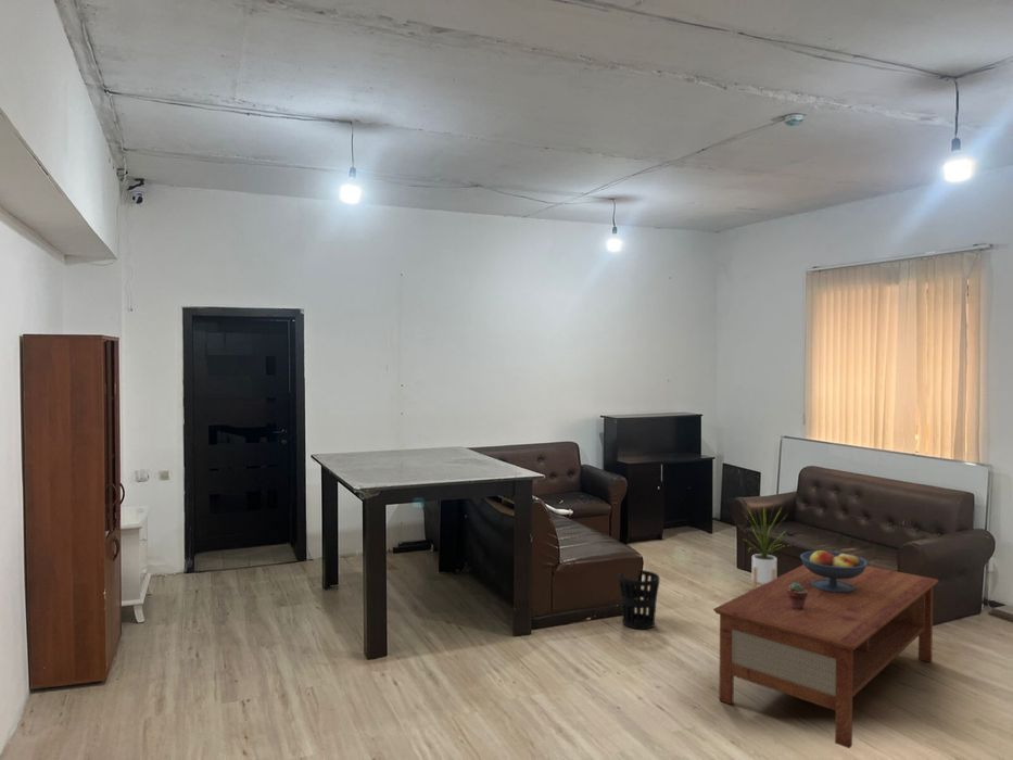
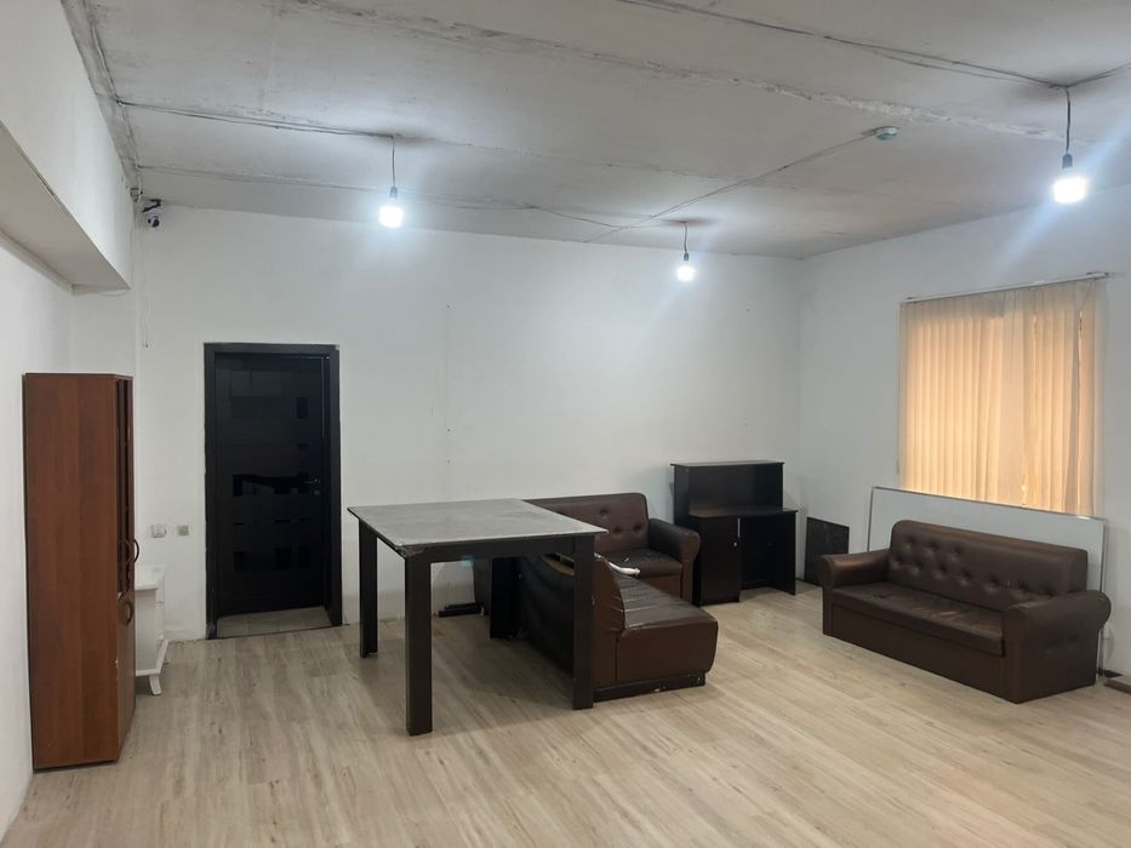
- wastebasket (638, 599)
- fruit bowl (833, 567)
- coffee table (832, 635)
- house plant (765, 546)
- potted succulent (797, 594)
